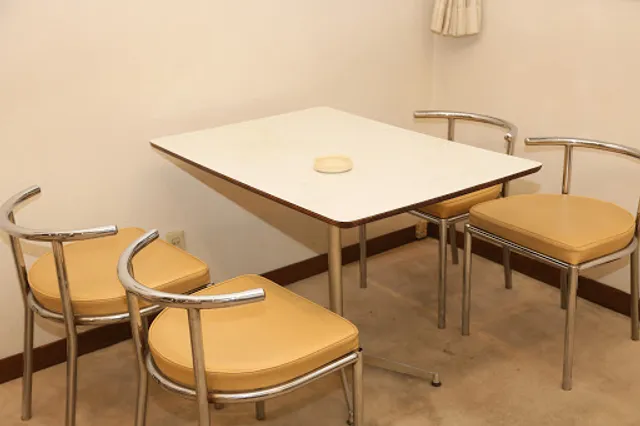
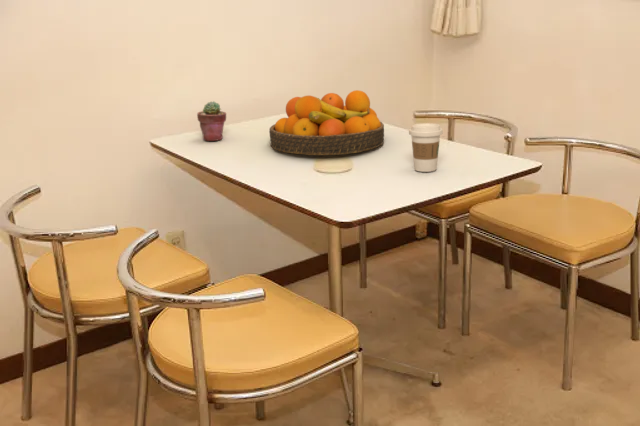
+ coffee cup (425, 147)
+ potted succulent (212, 120)
+ fruit bowl (326, 118)
